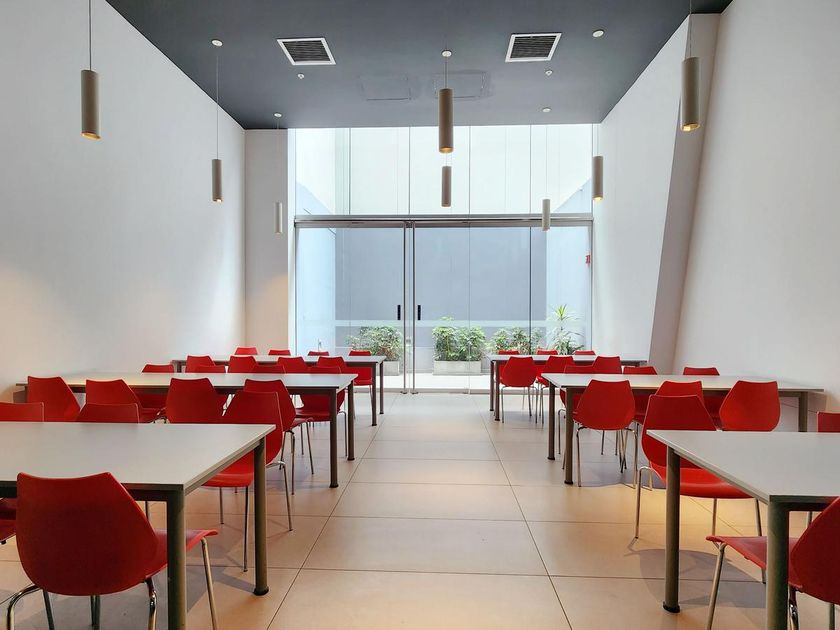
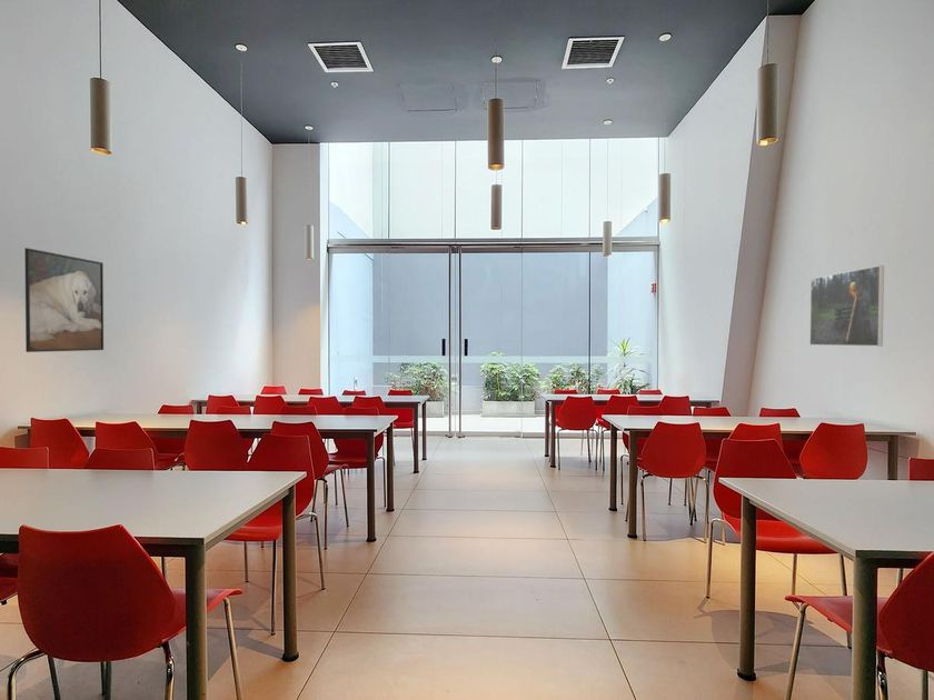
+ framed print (67, 303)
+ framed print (843, 309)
